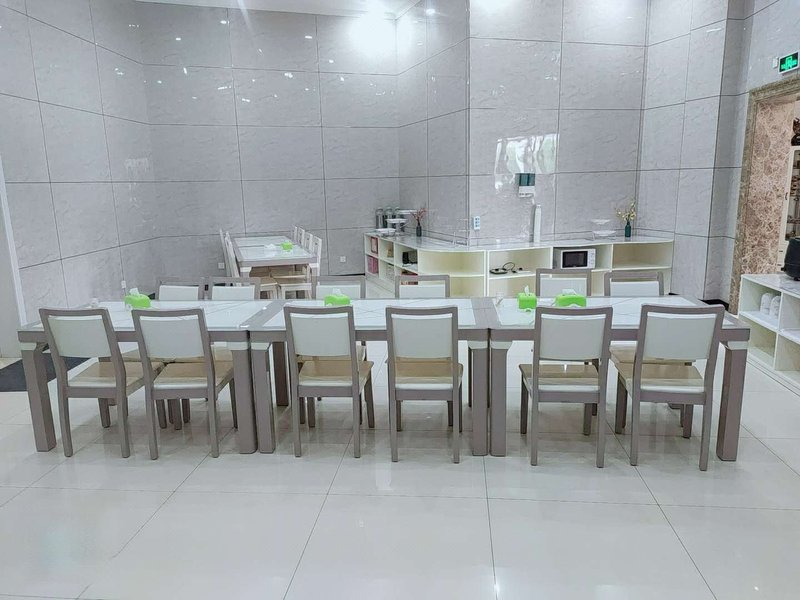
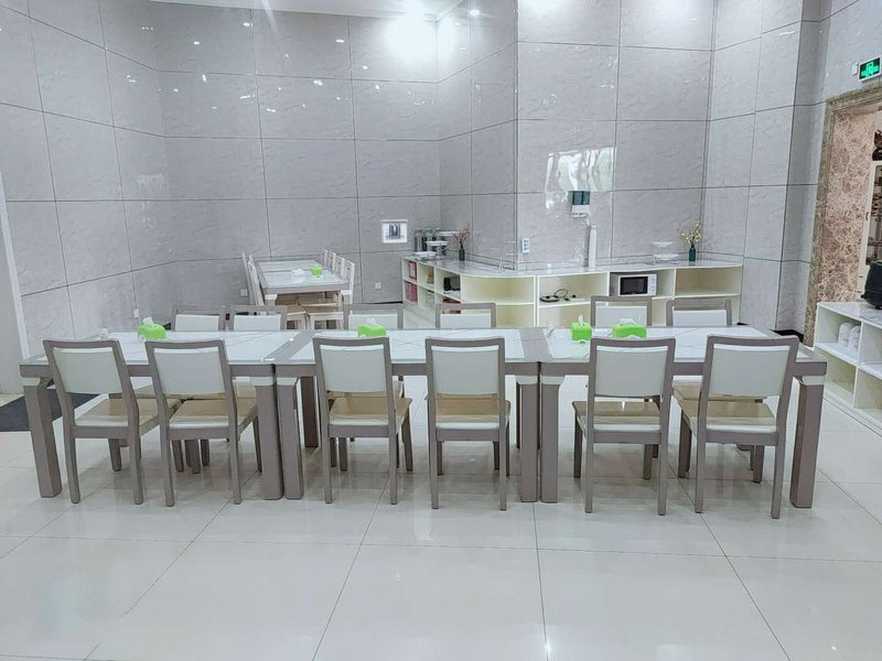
+ wall art (395, 231)
